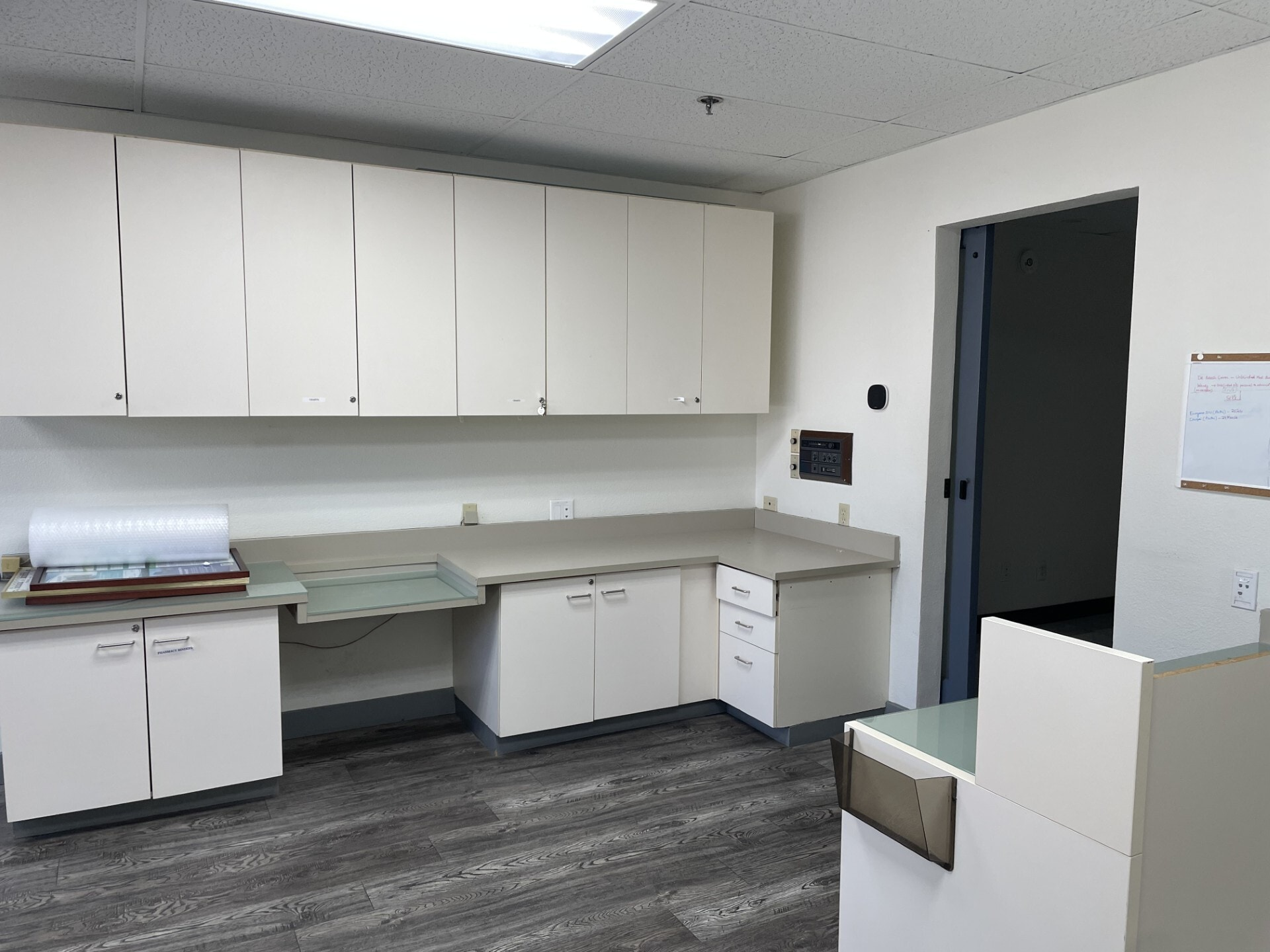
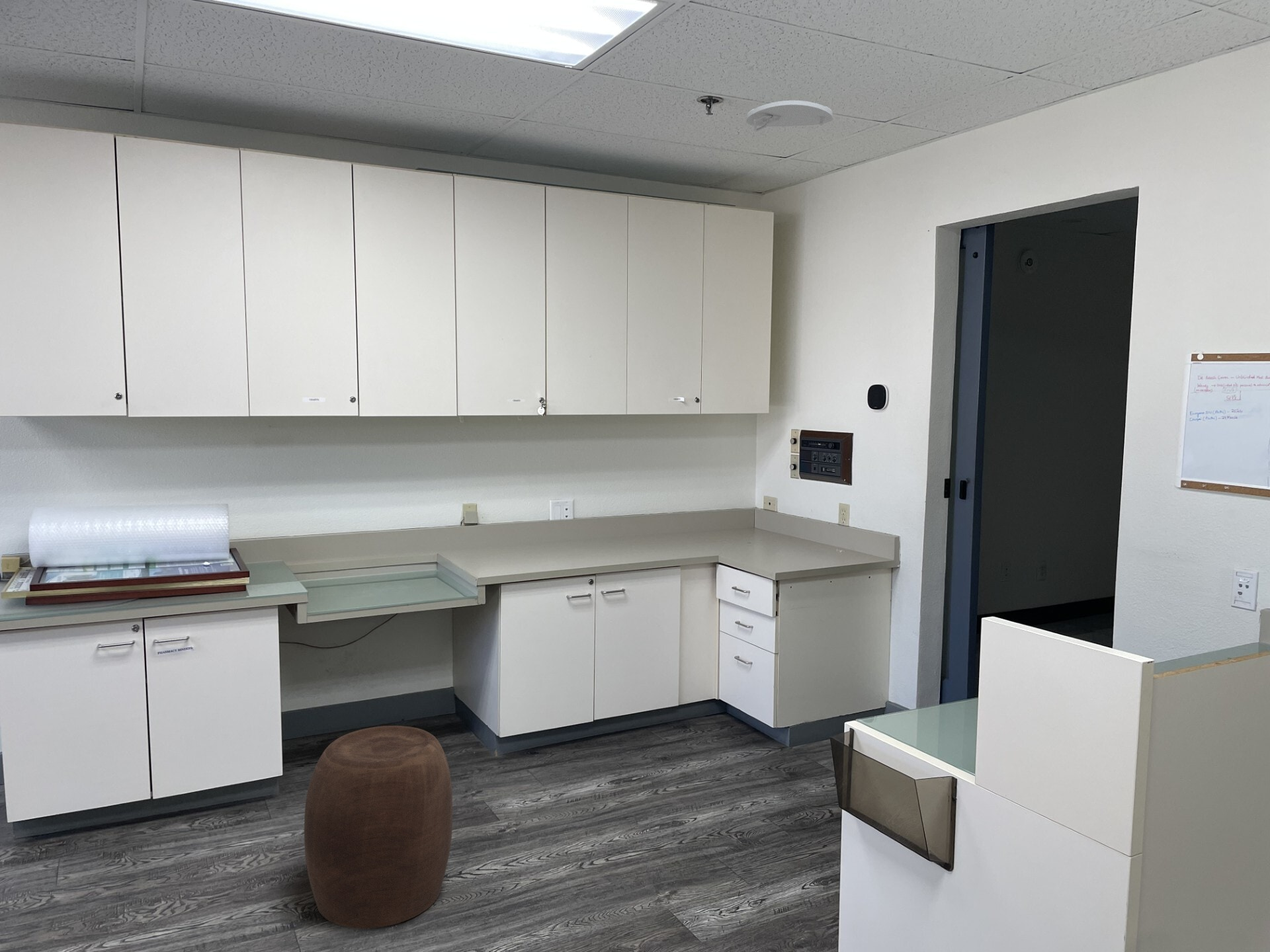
+ smoke detector (788, 119)
+ stool (380, 819)
